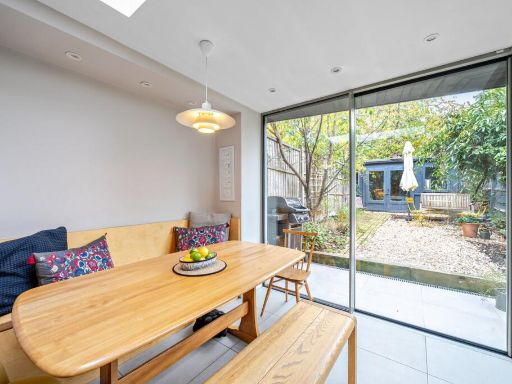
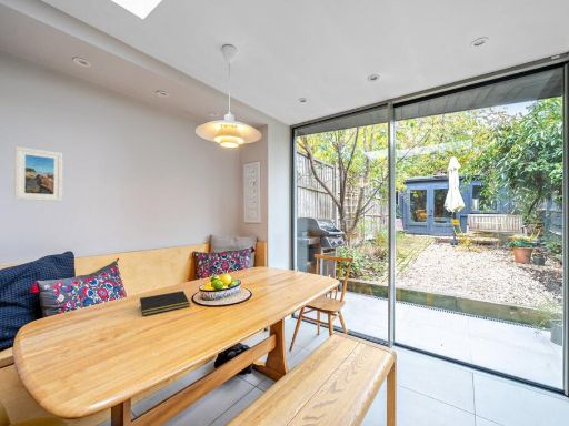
+ notepad (164, 302)
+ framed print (39, 174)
